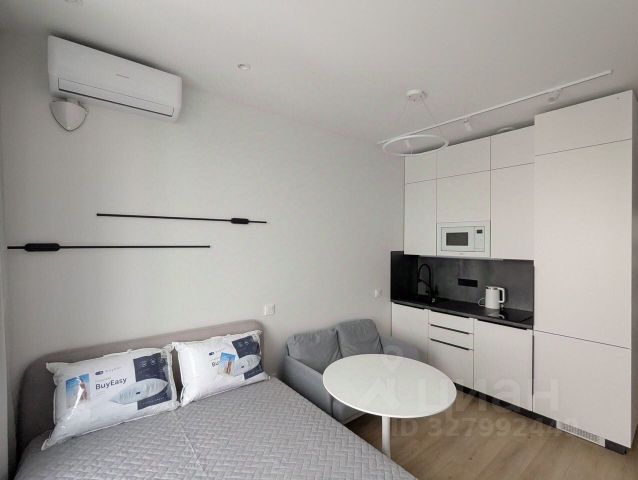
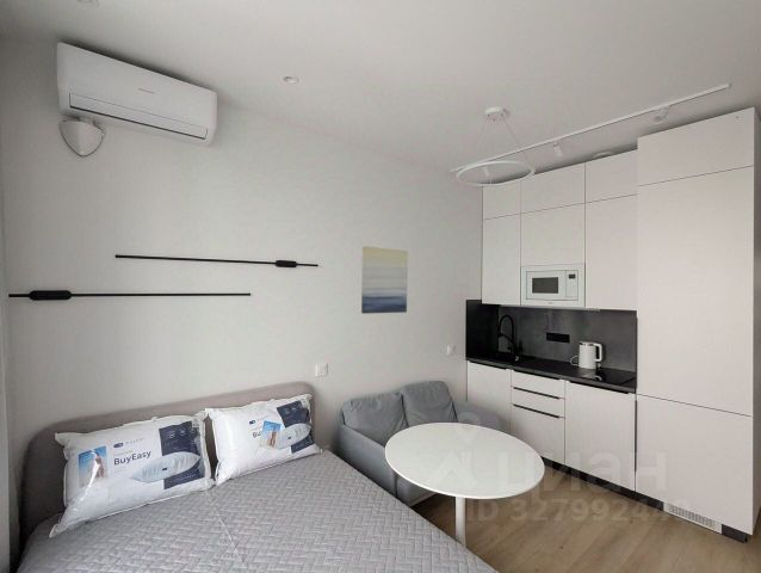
+ wall art (385, 281)
